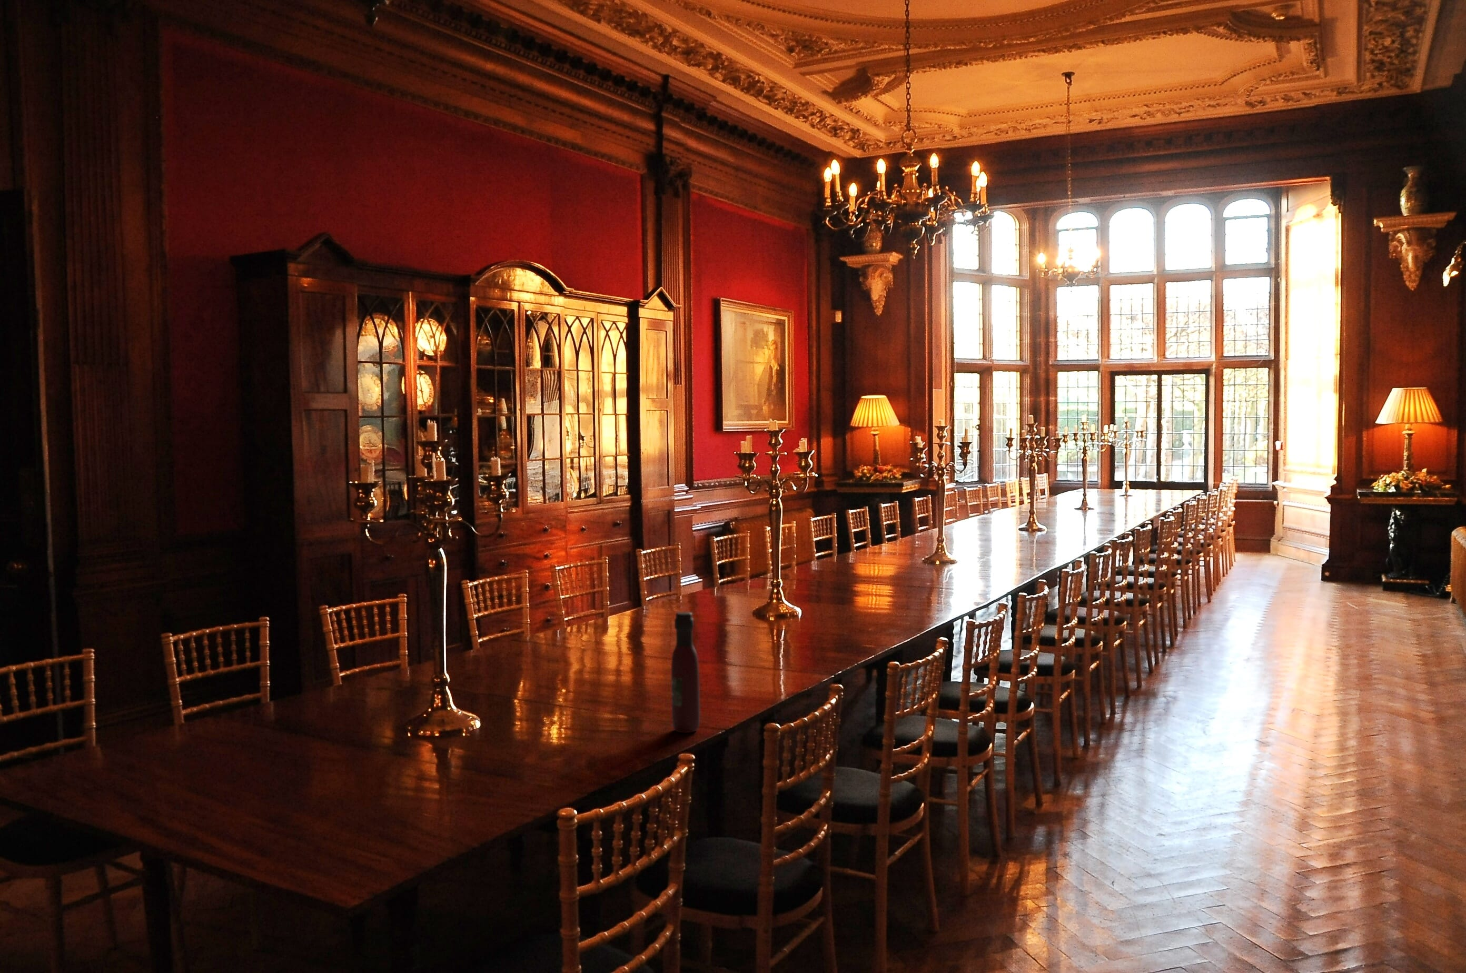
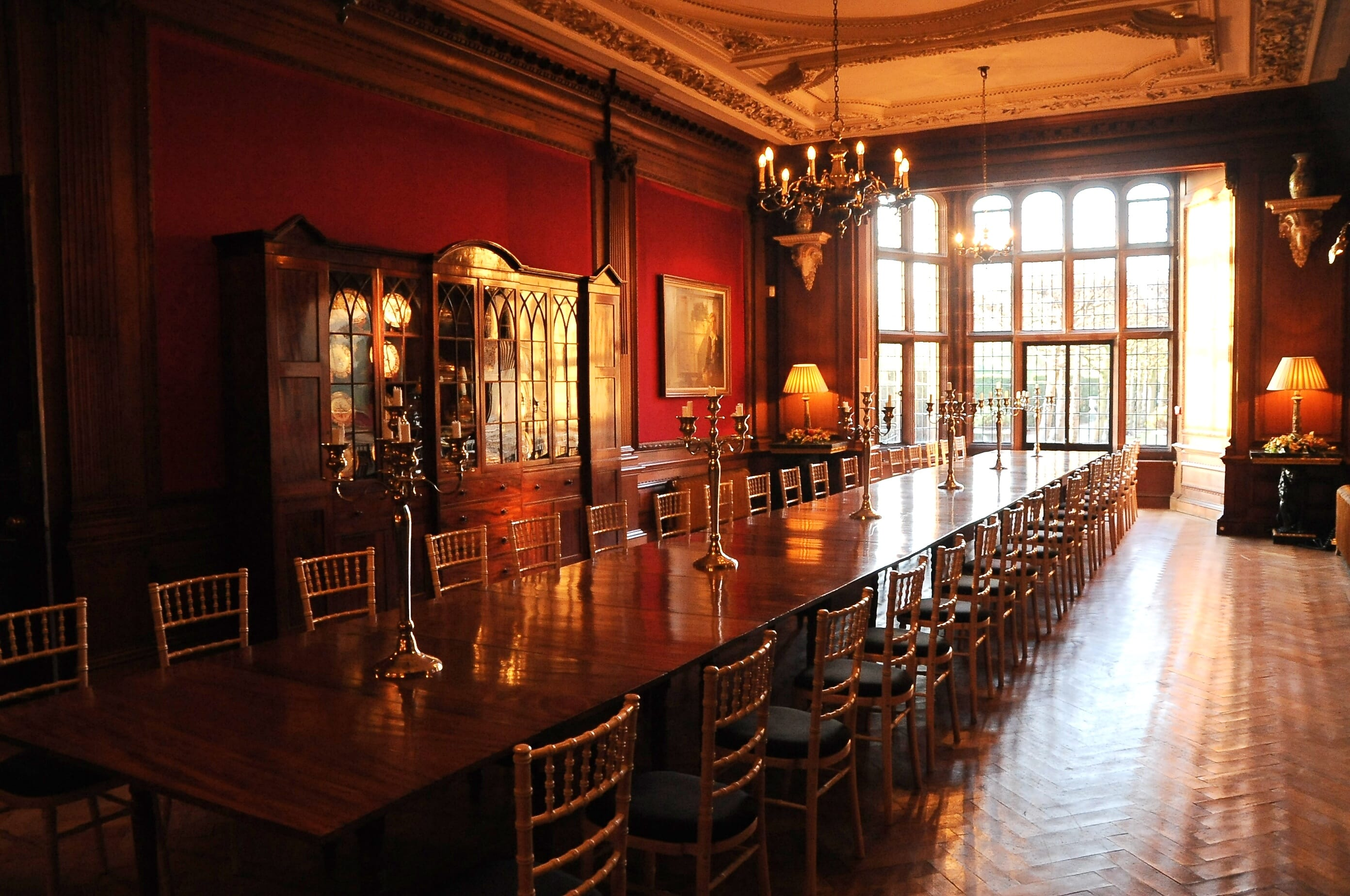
- wine bottle (685, 671)
